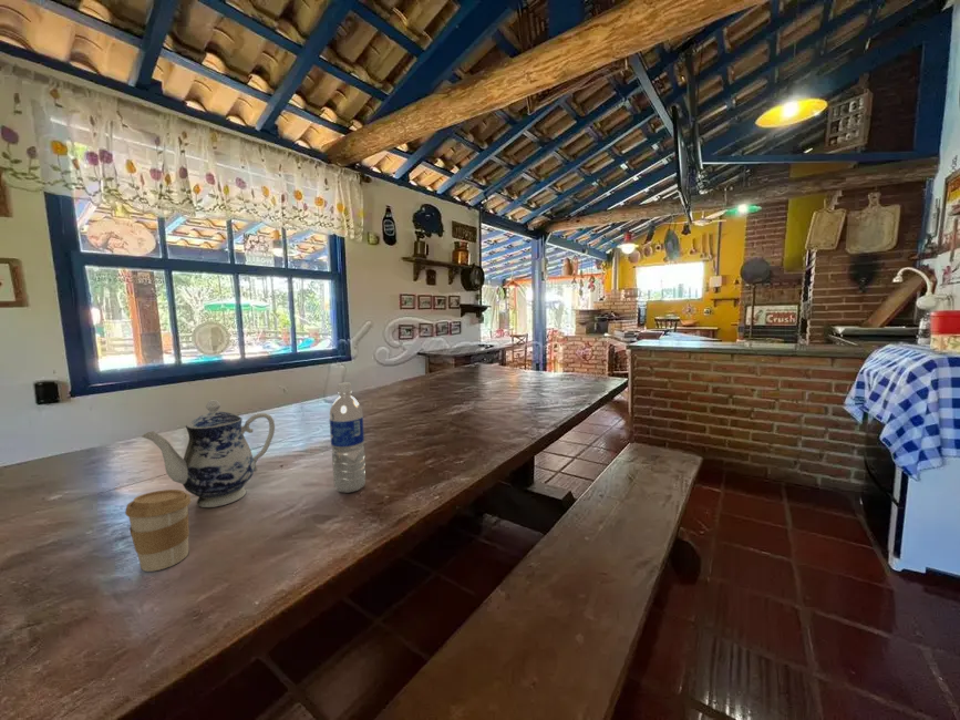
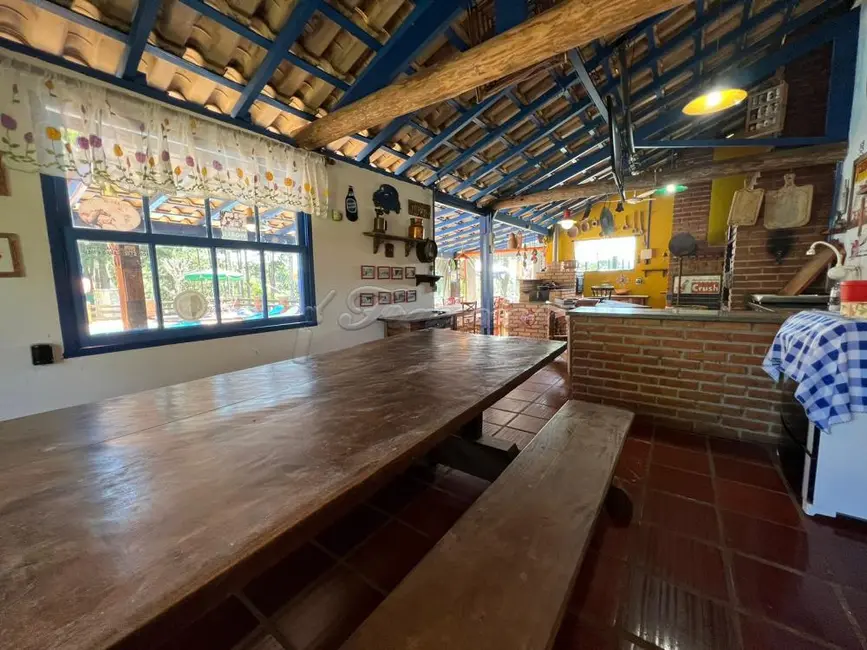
- teapot (217, 449)
- water bottle (347, 436)
- coffee cup (162, 526)
